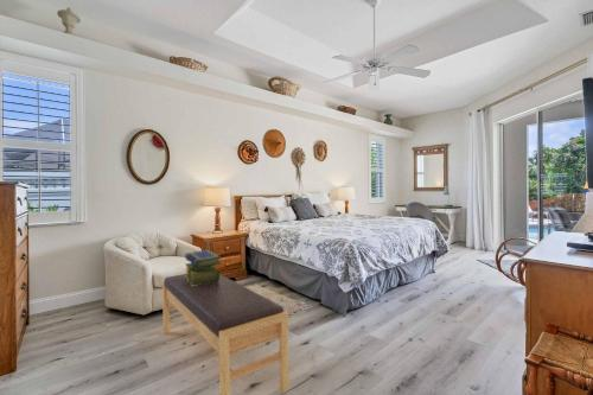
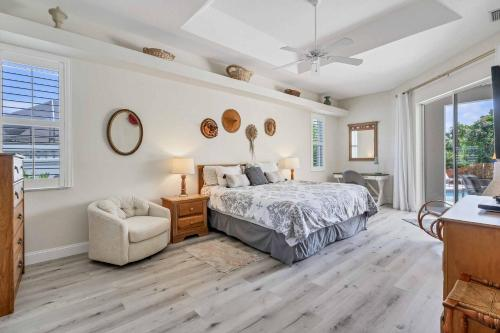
- bench (215, 323)
- stack of books (203, 266)
